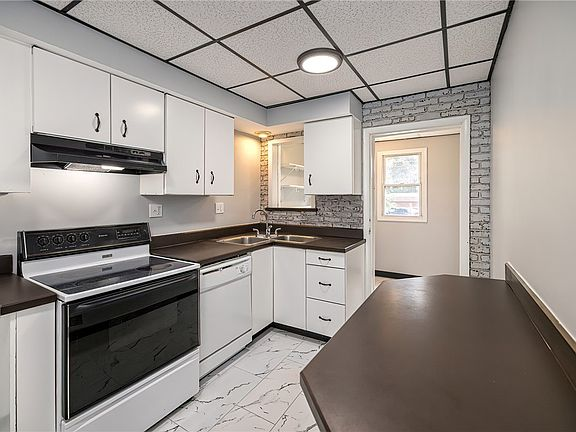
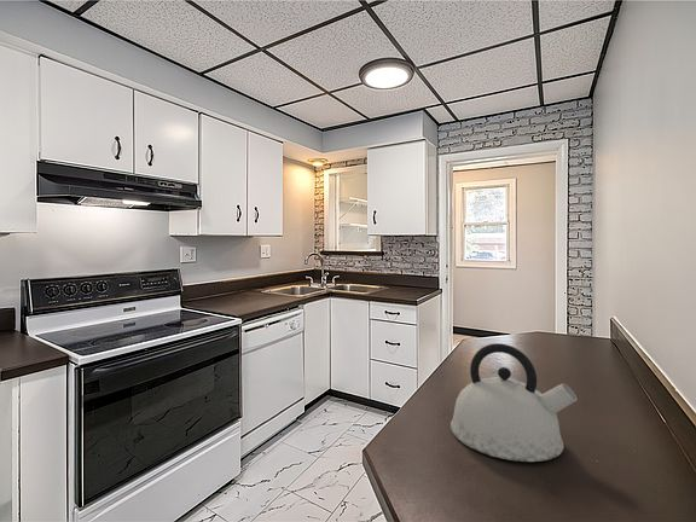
+ kettle (509, 389)
